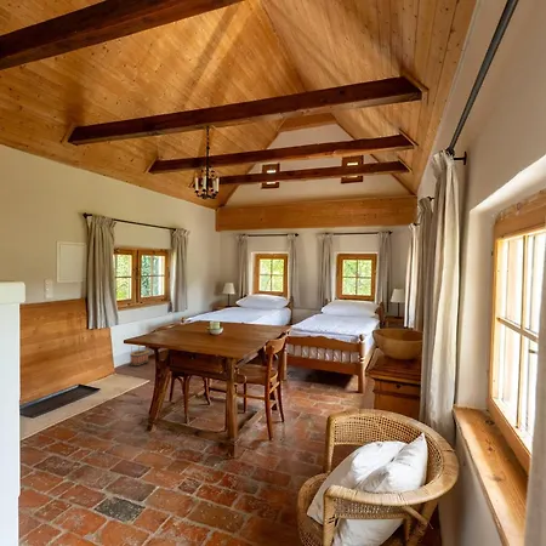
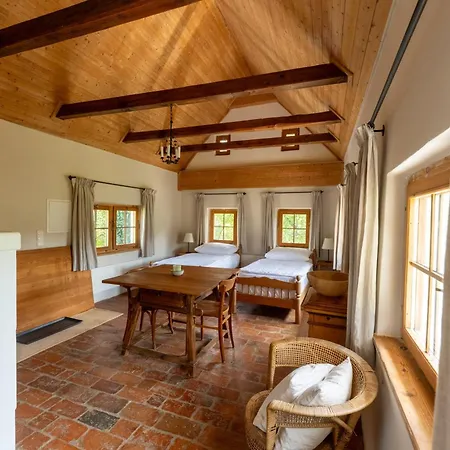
- basket (140, 351)
